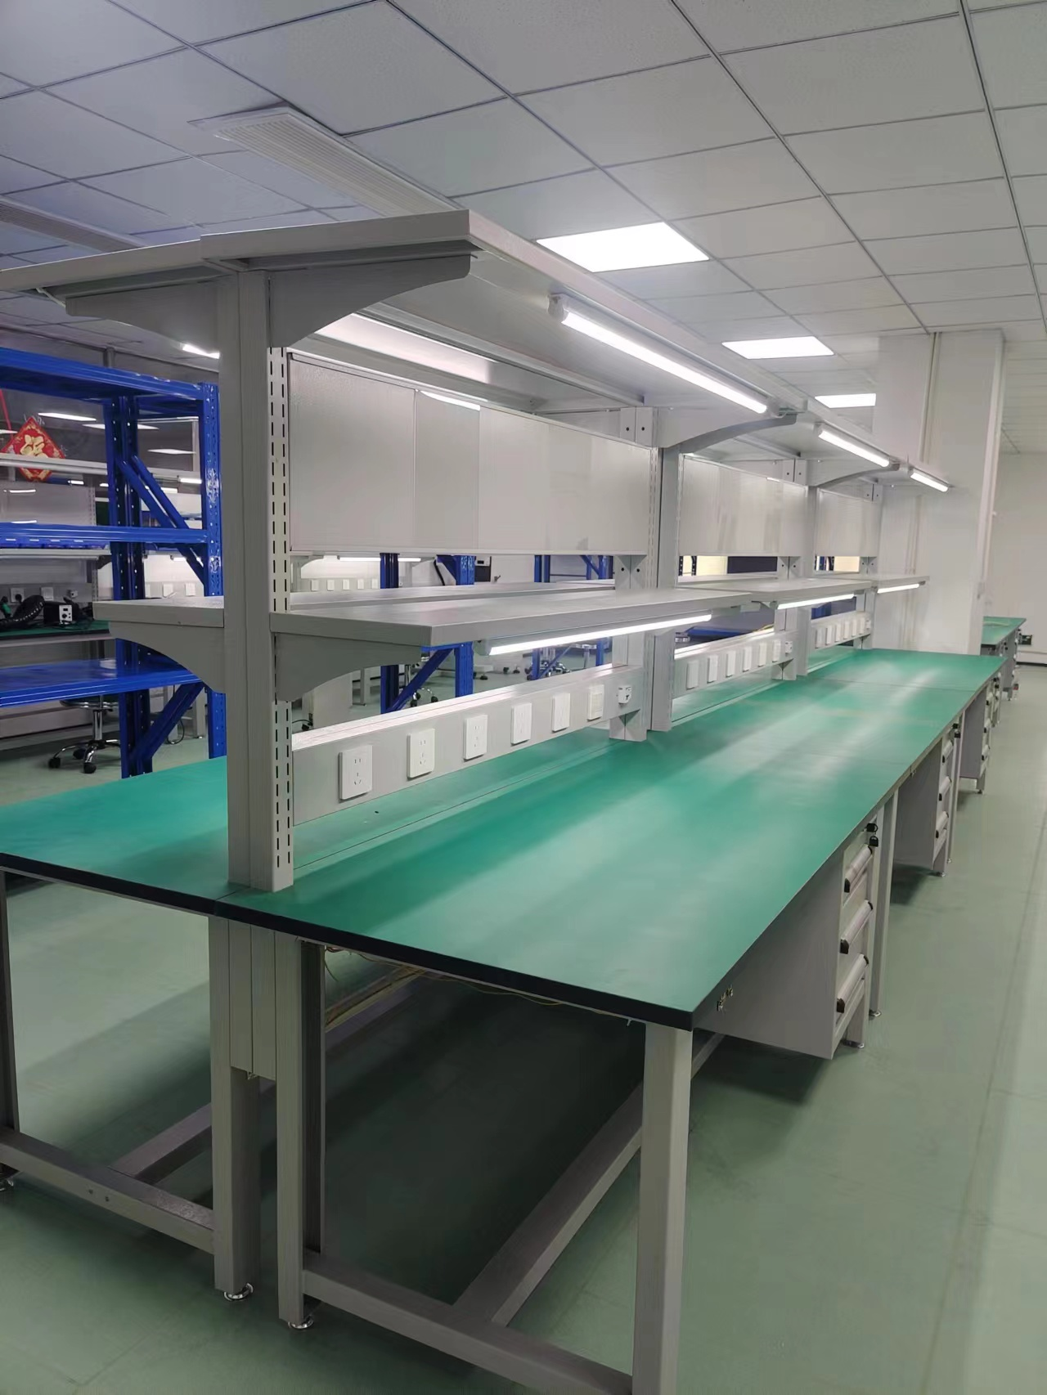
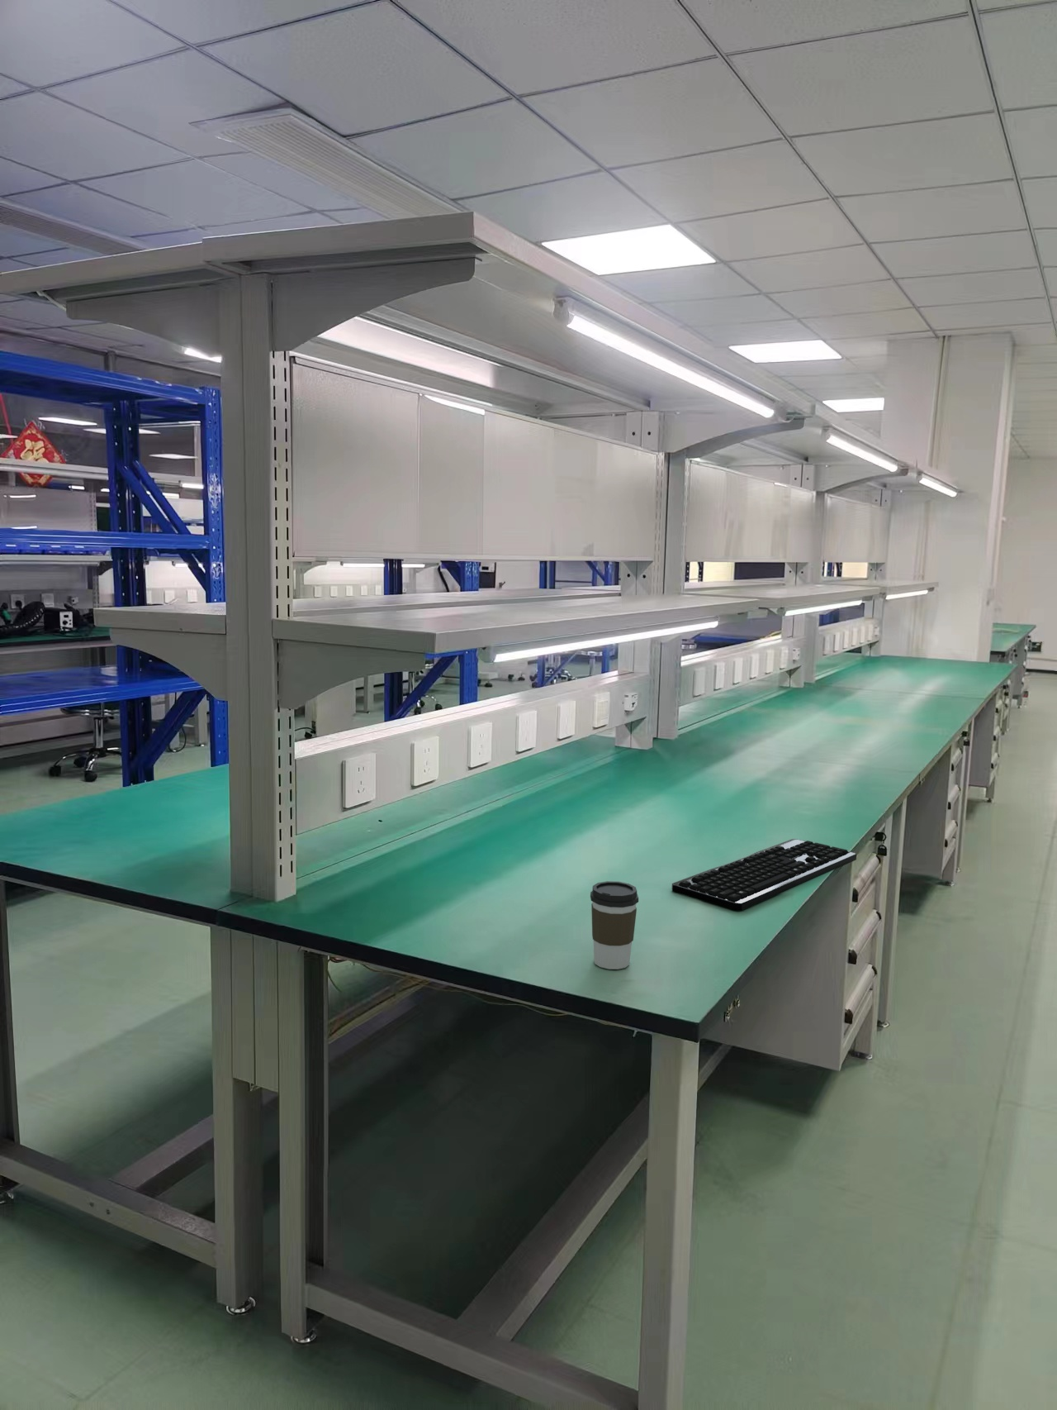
+ keyboard (768, 869)
+ coffee cup (613, 924)
